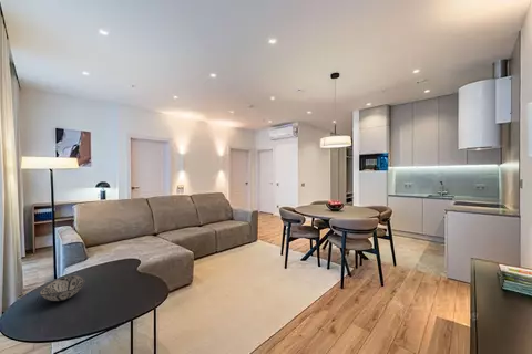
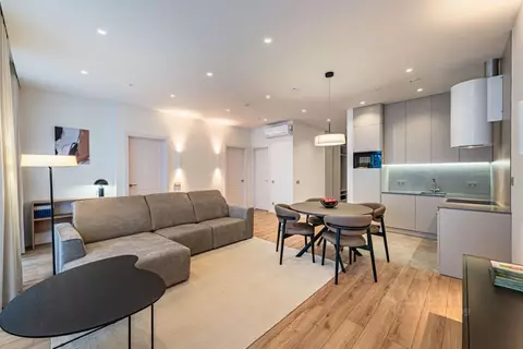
- decorative bowl (63, 290)
